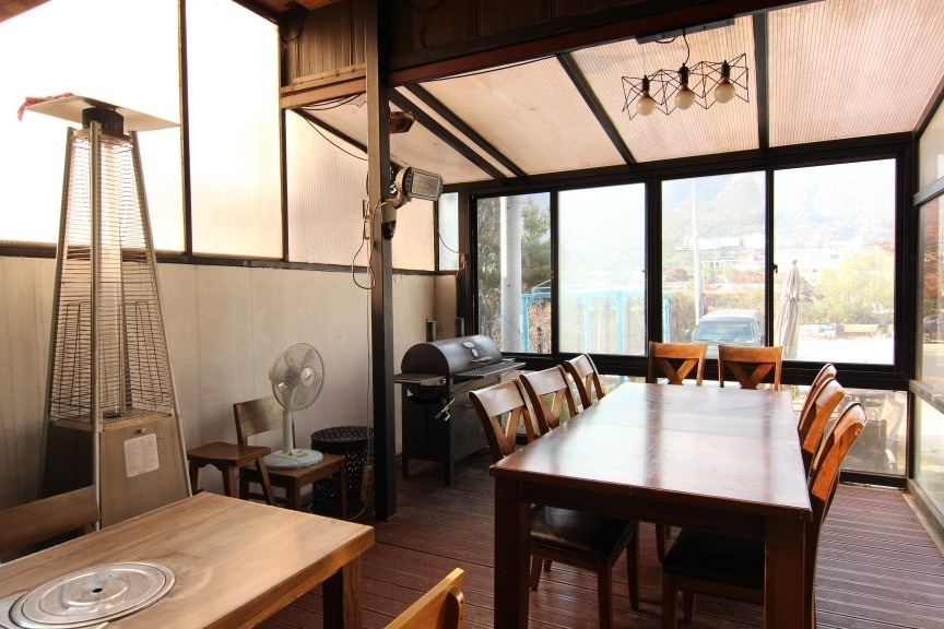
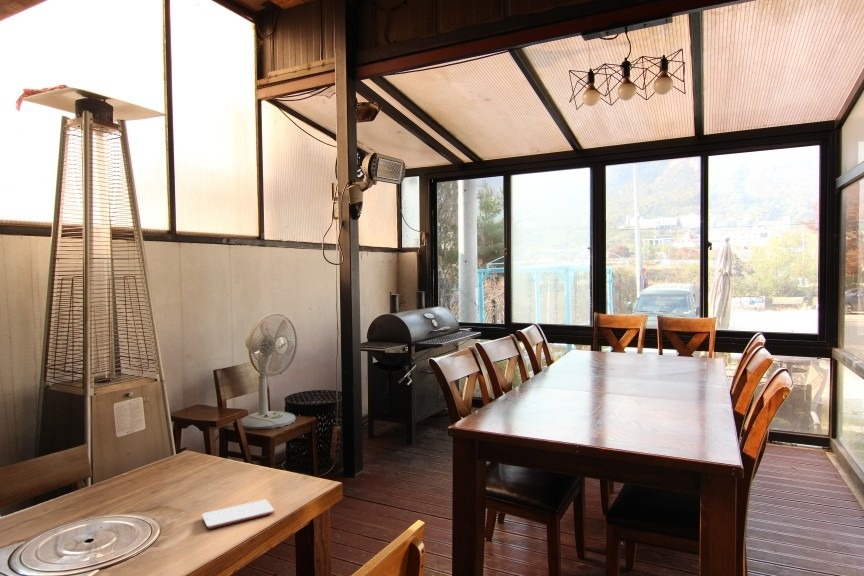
+ smartphone (238, 513)
